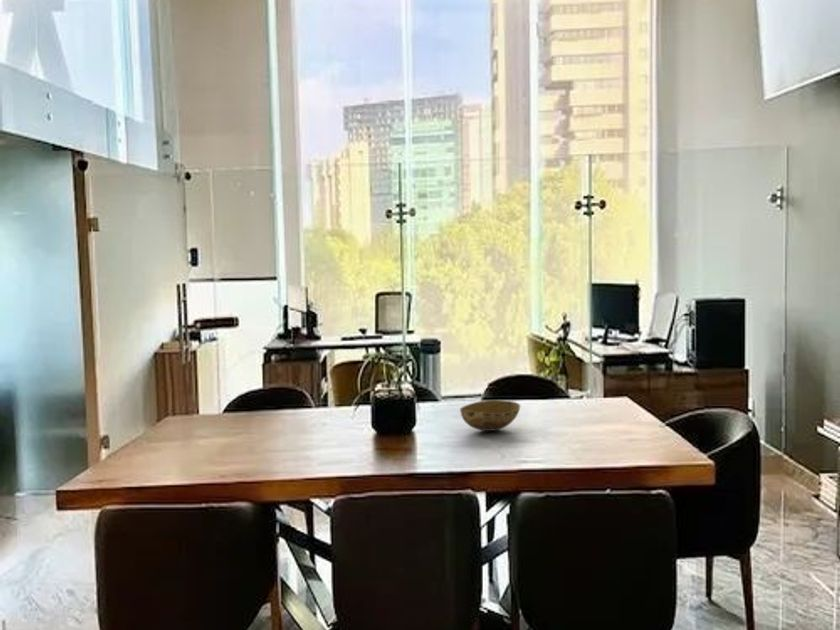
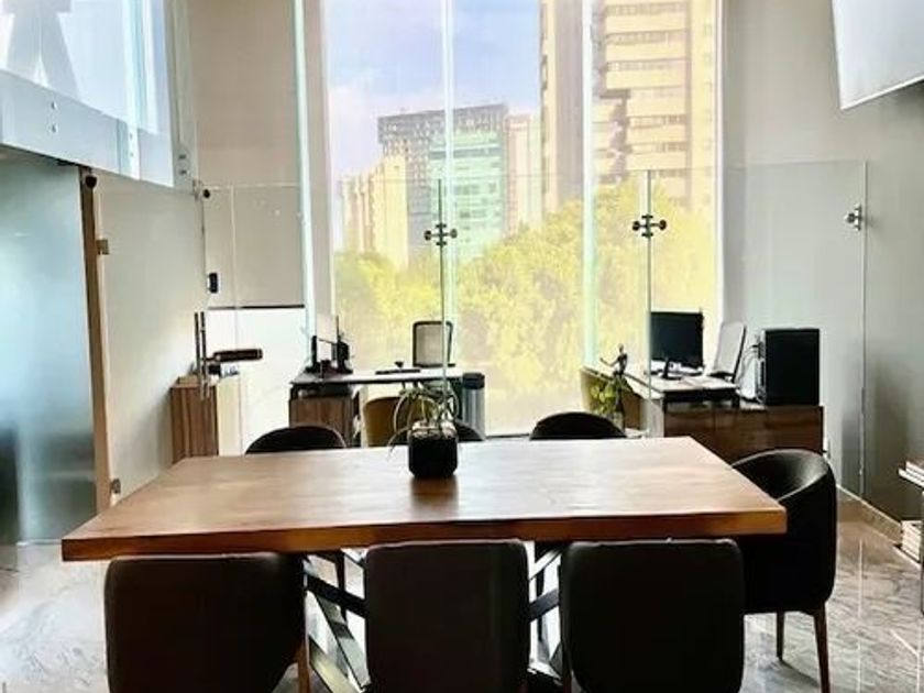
- bowl (490, 417)
